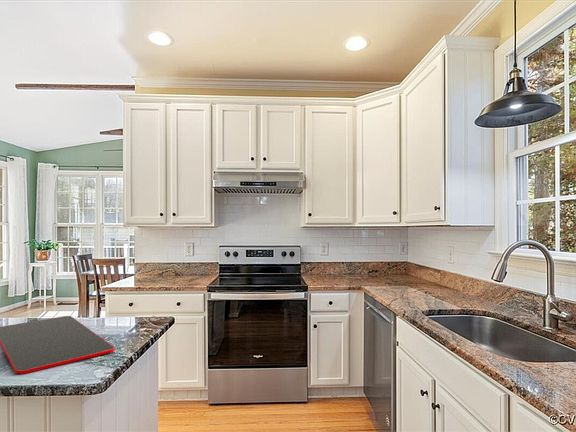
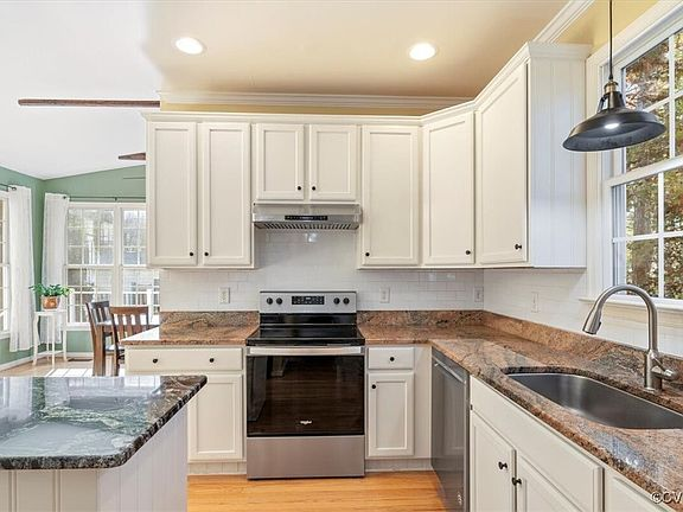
- cutting board (49, 339)
